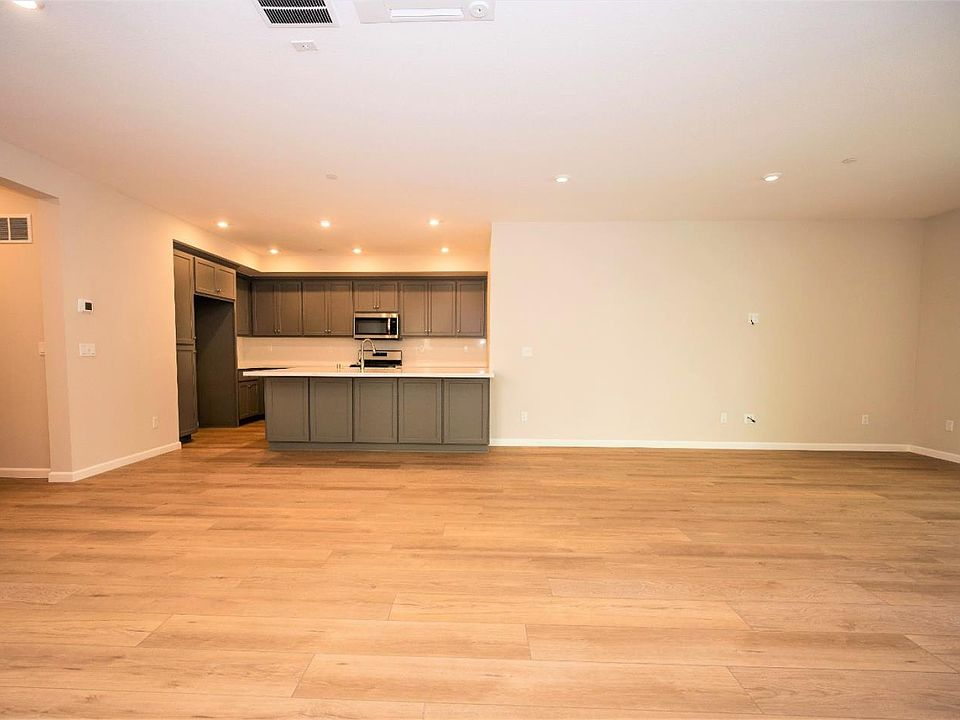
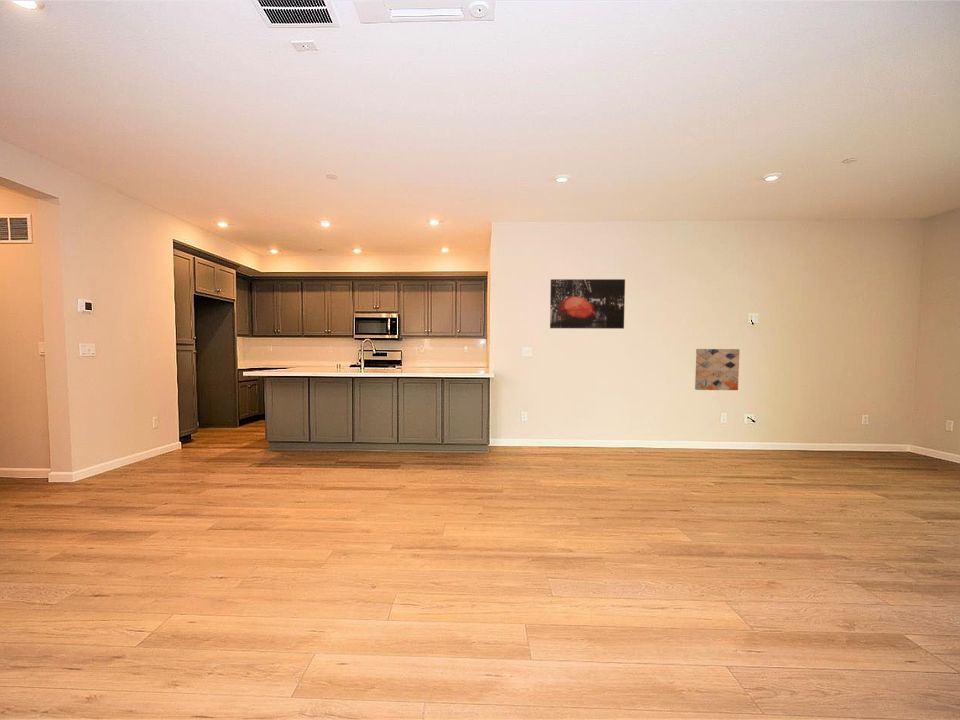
+ wall art (717, 369)
+ wall art (587, 304)
